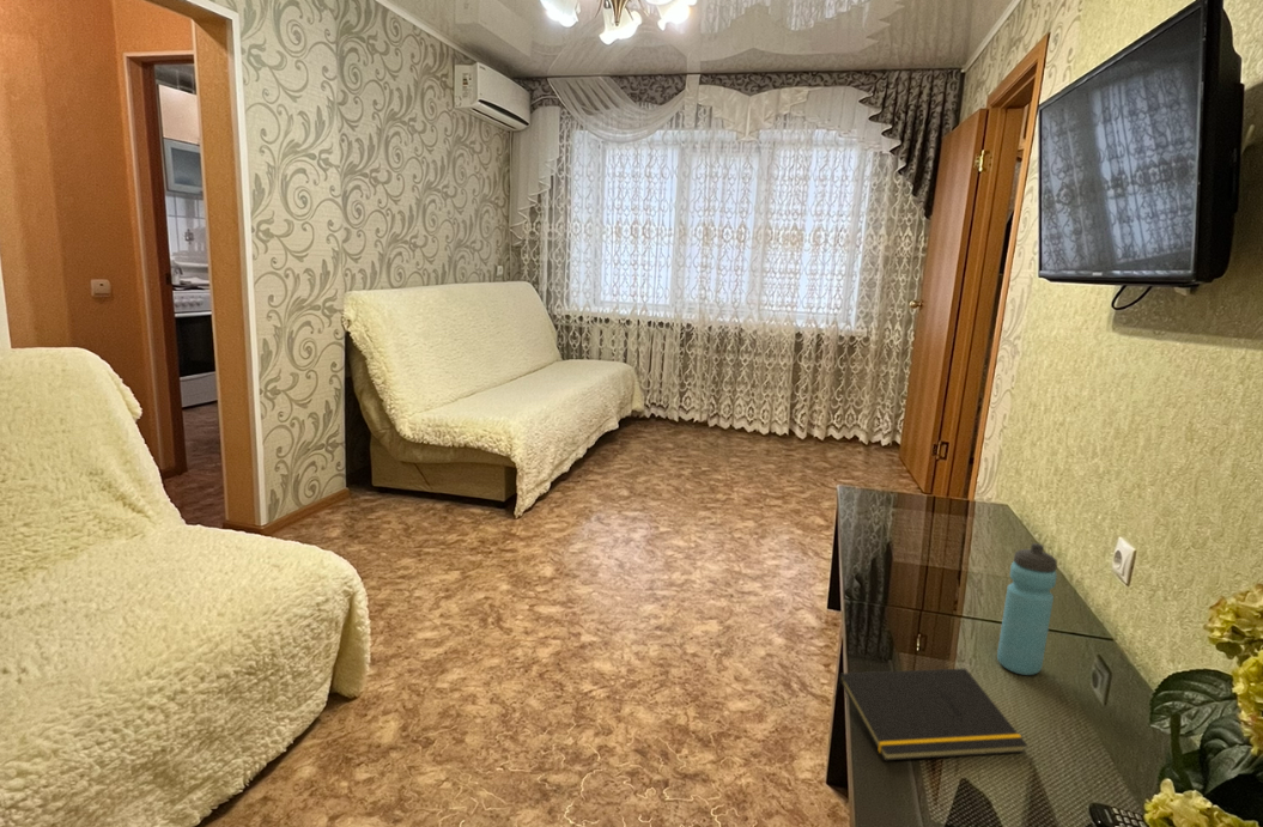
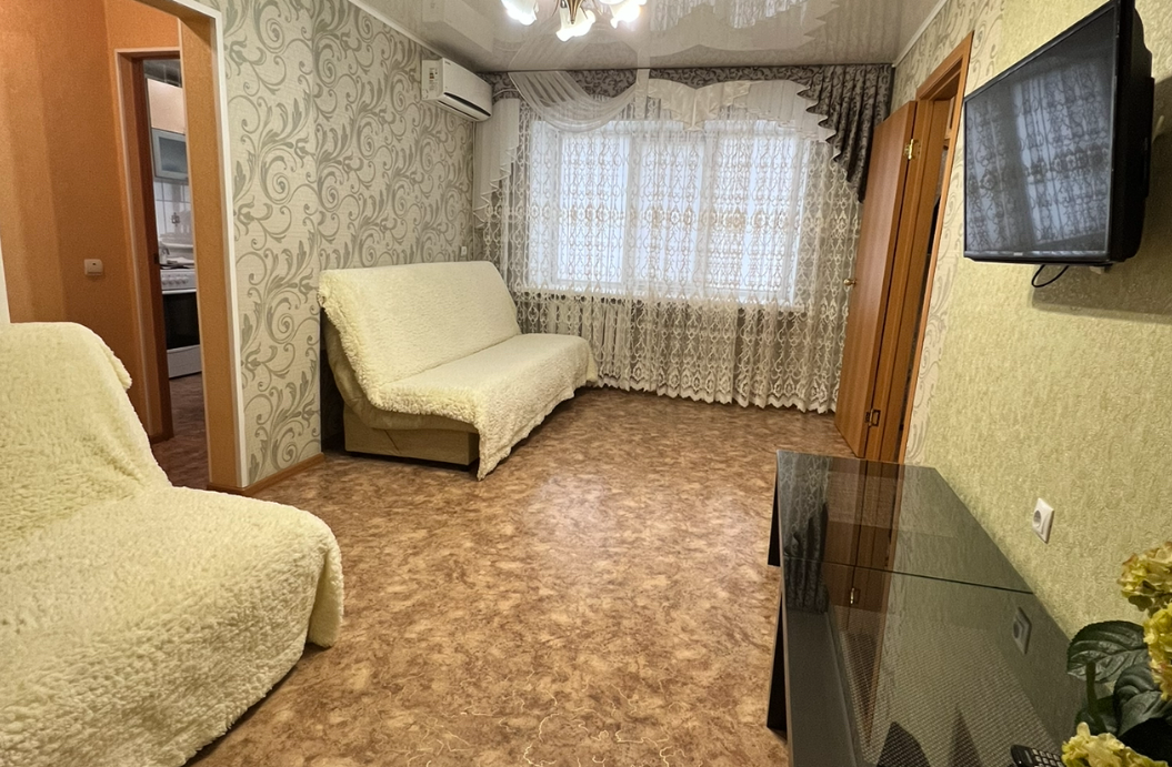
- water bottle (1027, 606)
- notepad (928, 710)
